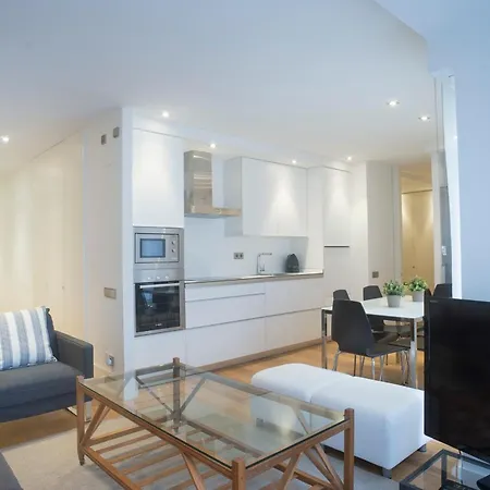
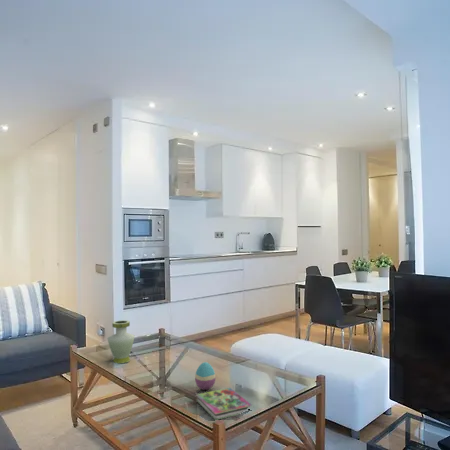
+ vase (121, 341)
+ decorative egg (205, 375)
+ book (223, 402)
